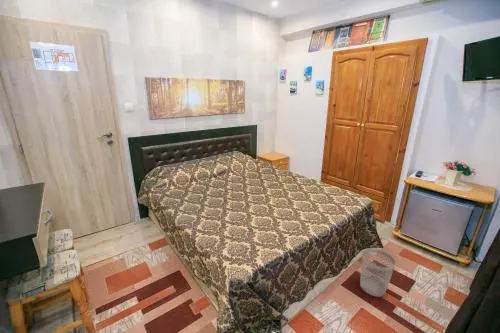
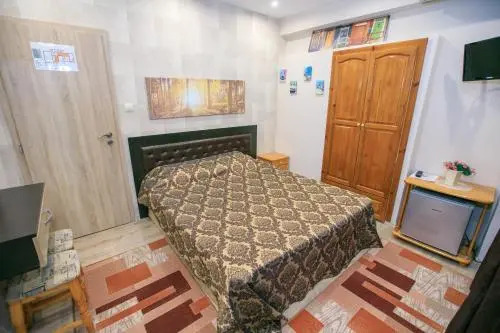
- wastebasket (375, 273)
